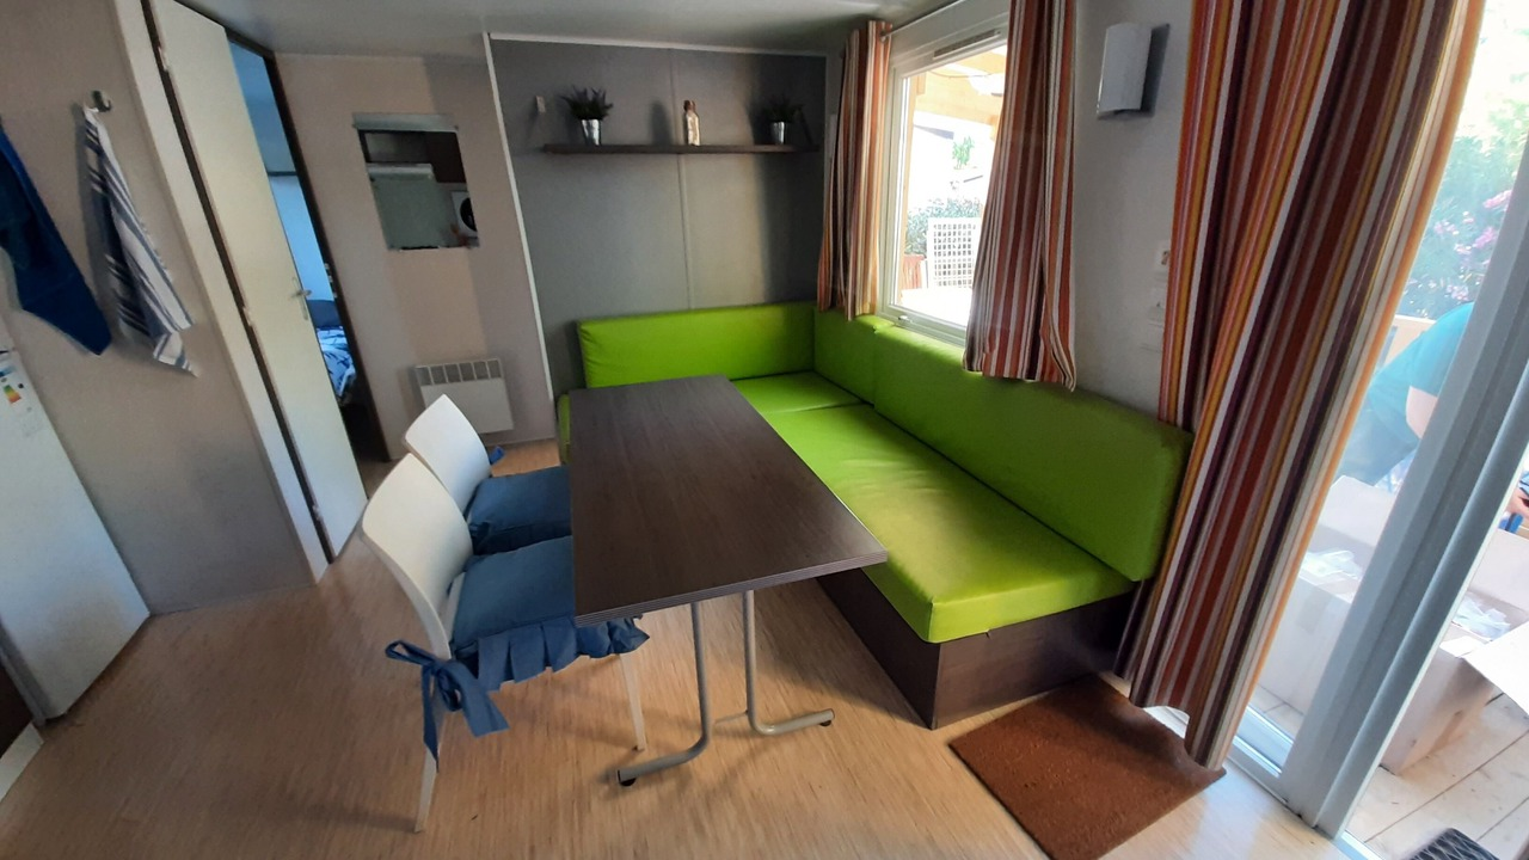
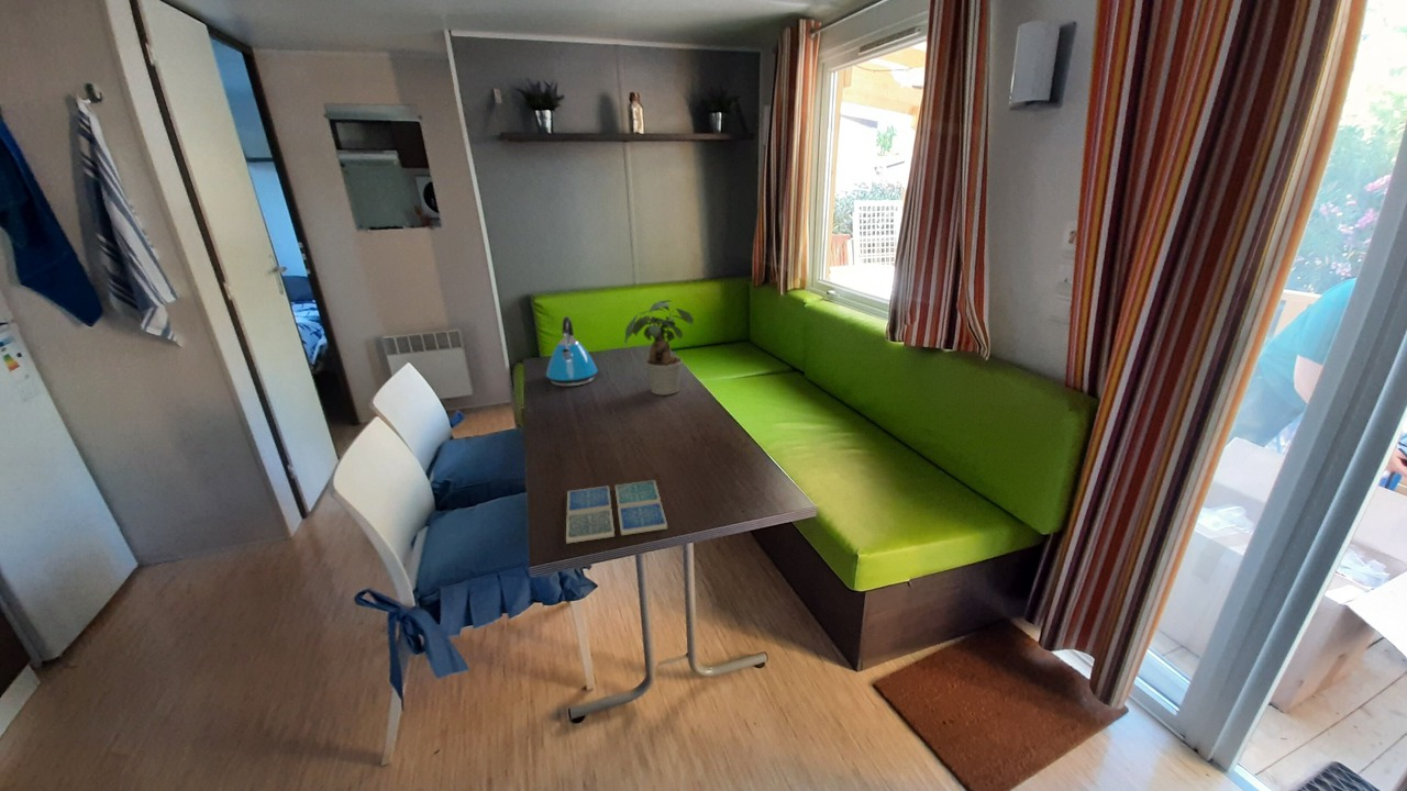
+ kettle (569, 348)
+ potted plant (660, 344)
+ drink coaster (618, 509)
